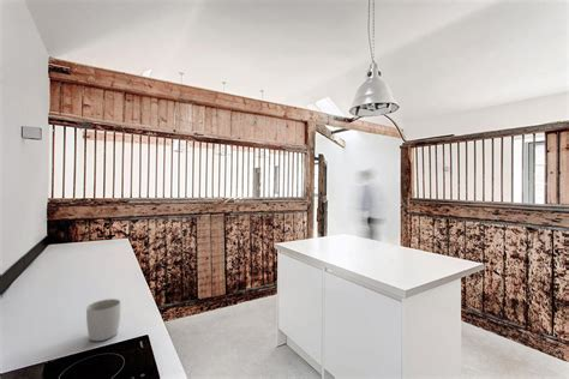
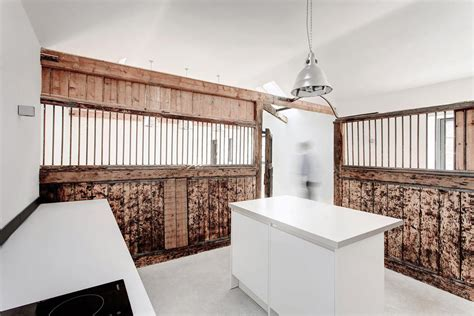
- mug (103, 317)
